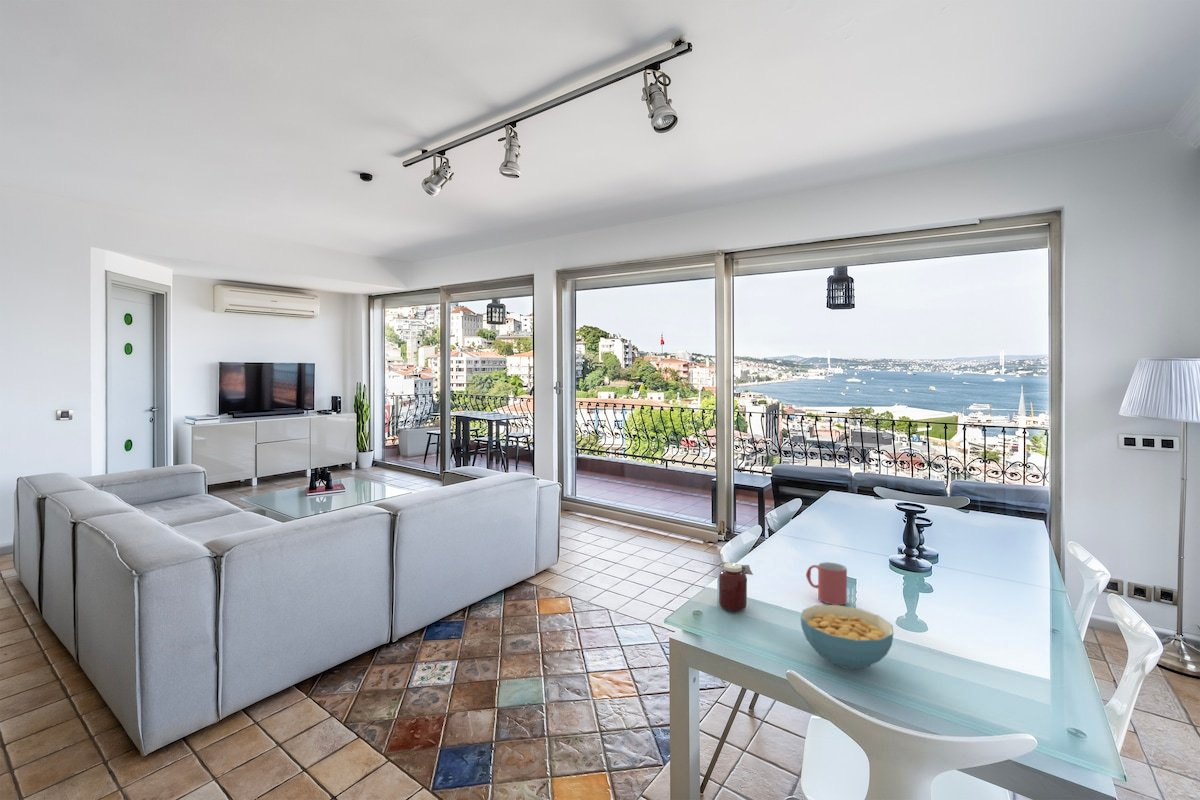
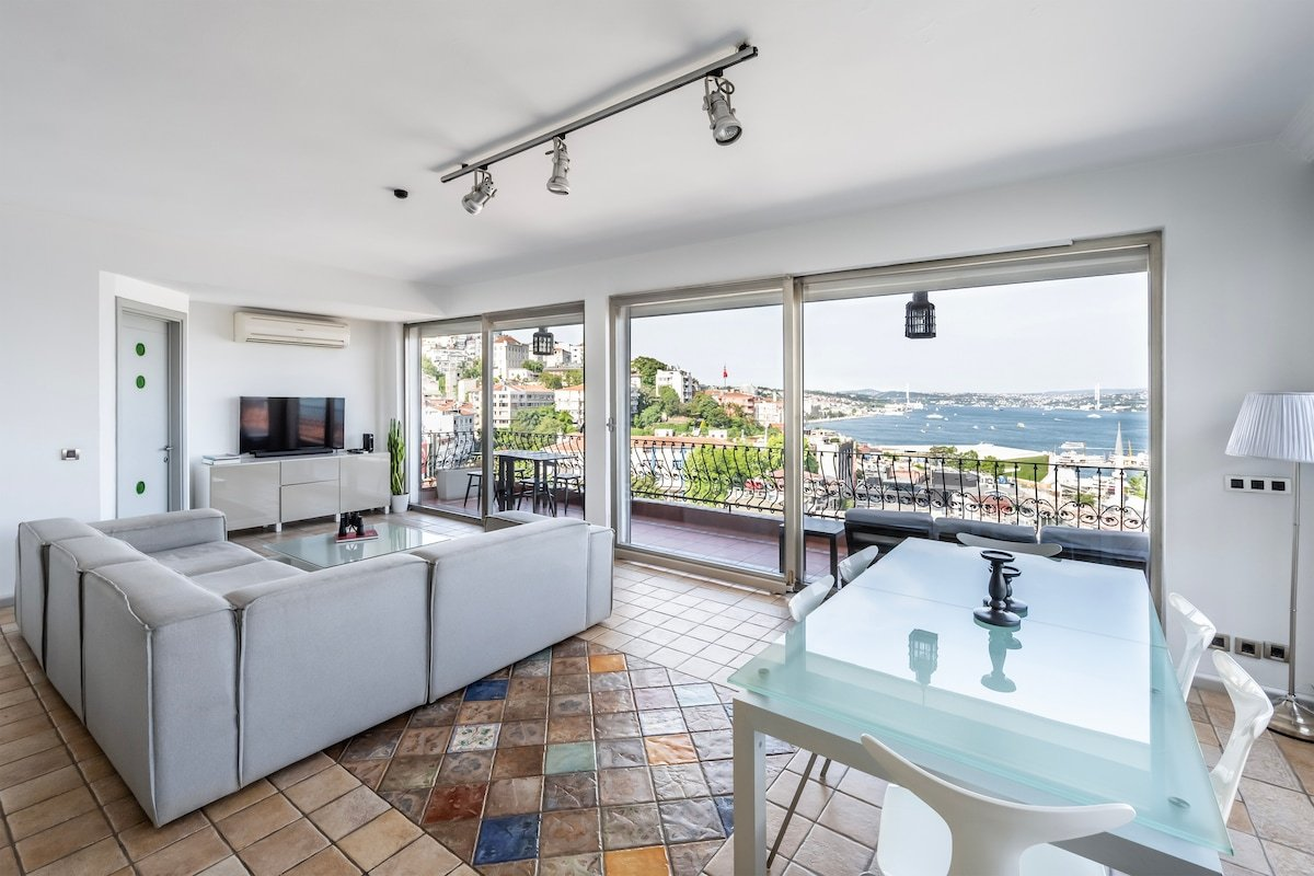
- cereal bowl (845, 642)
- mug (825, 581)
- jar (734, 584)
